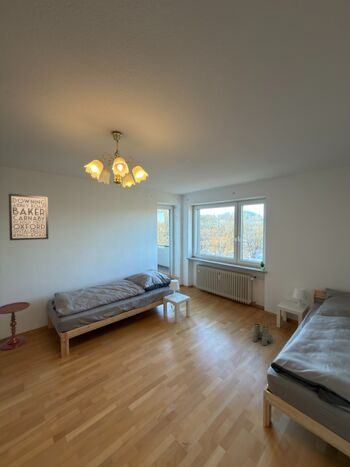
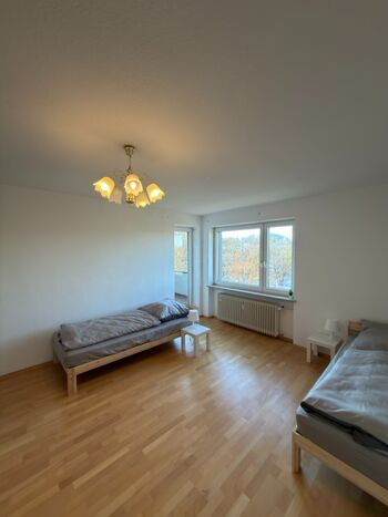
- boots (262, 332)
- side table (13, 325)
- wall art (29, 217)
